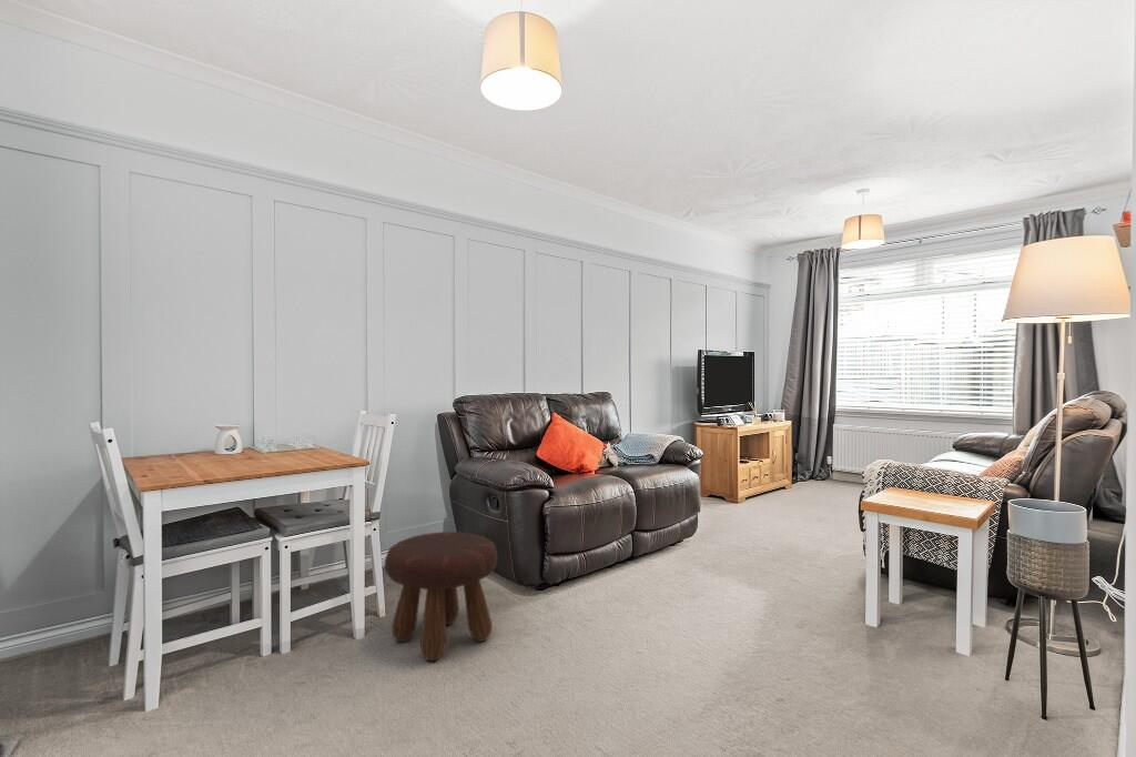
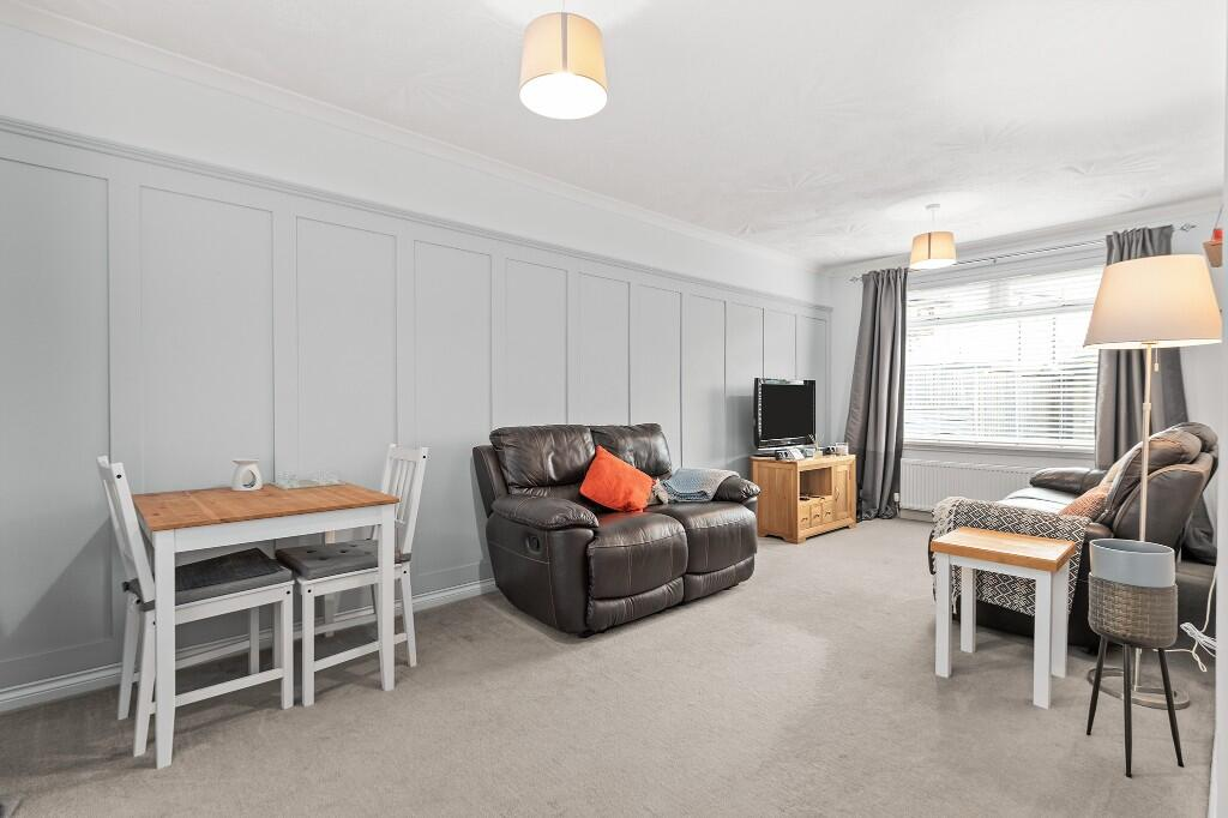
- footstool (442, 592)
